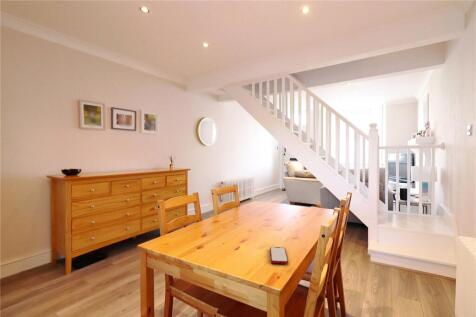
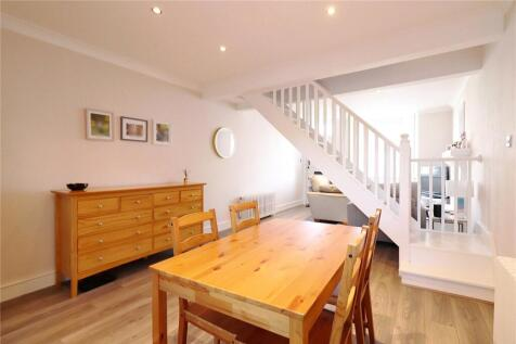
- smartphone (278, 254)
